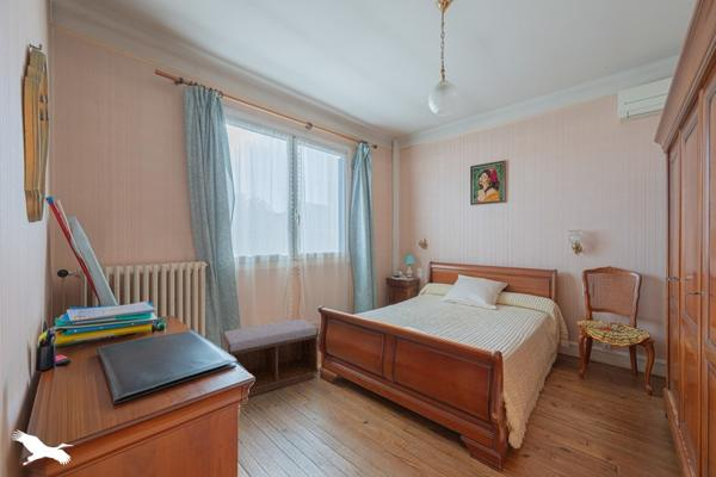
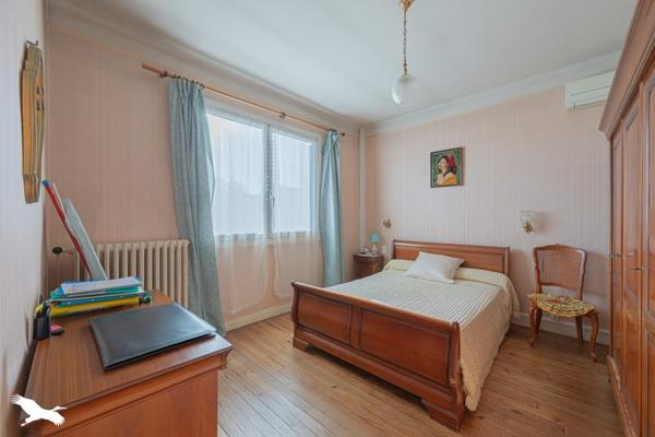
- bench (271, 354)
